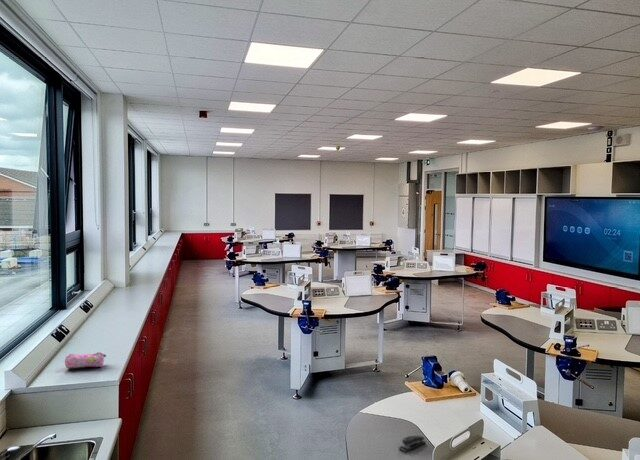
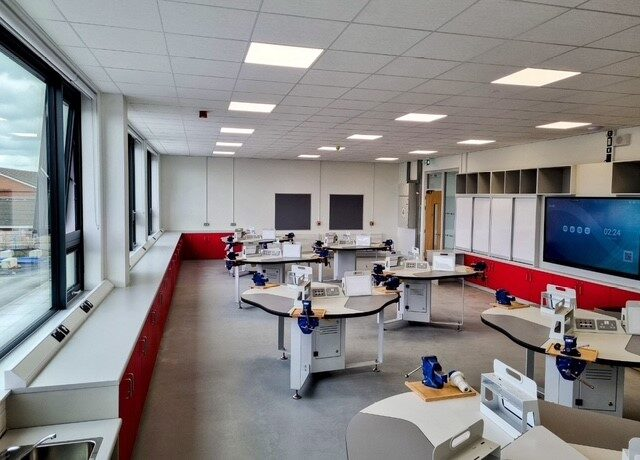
- pencil case (85, 360)
- stapler (412, 441)
